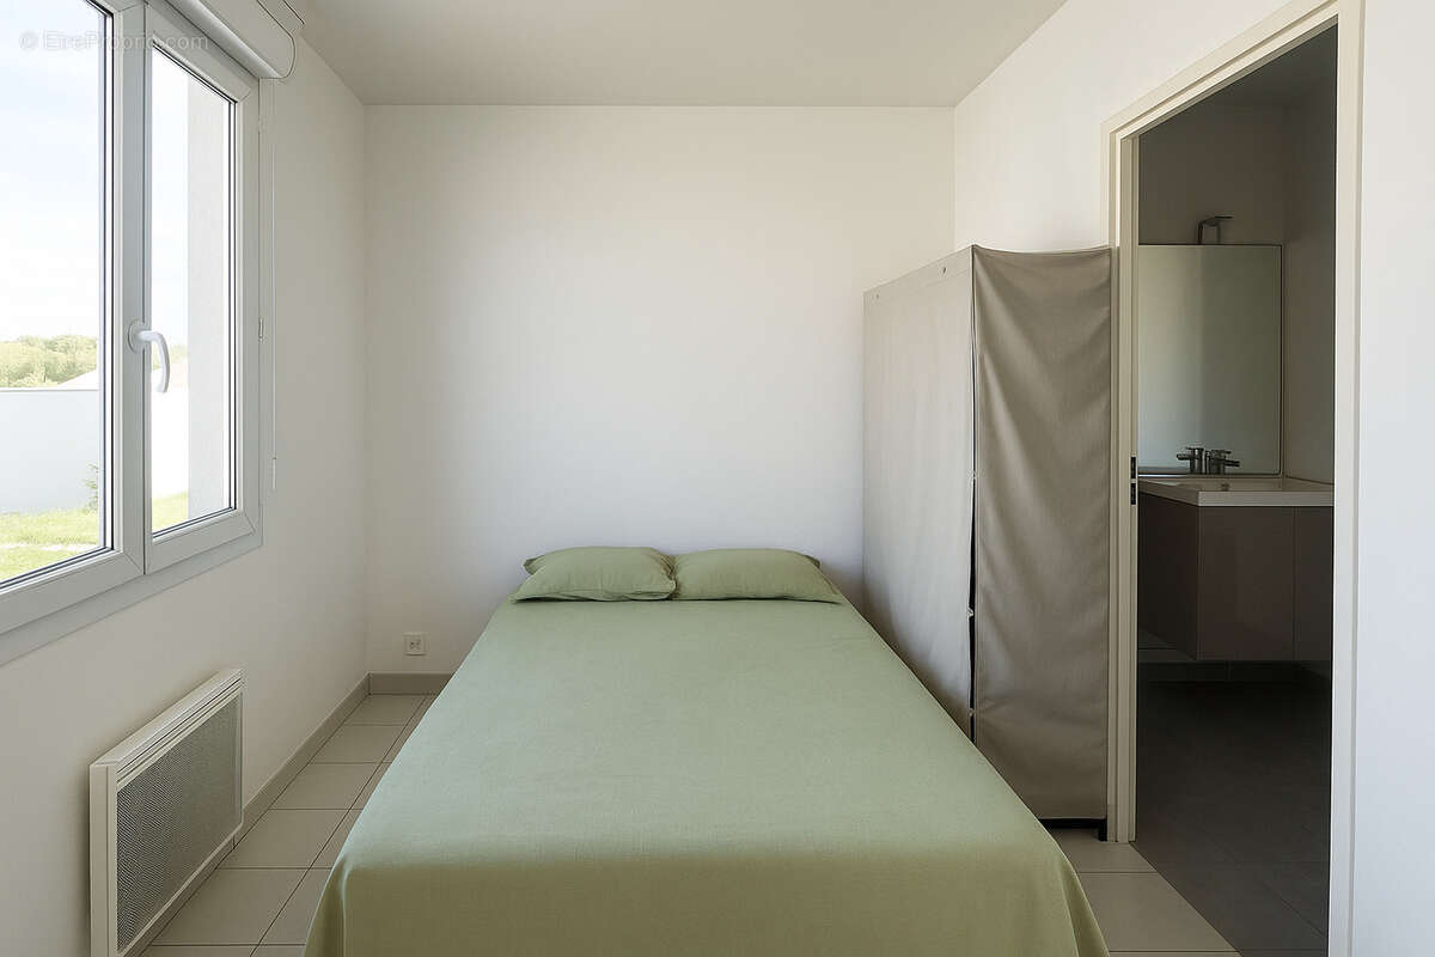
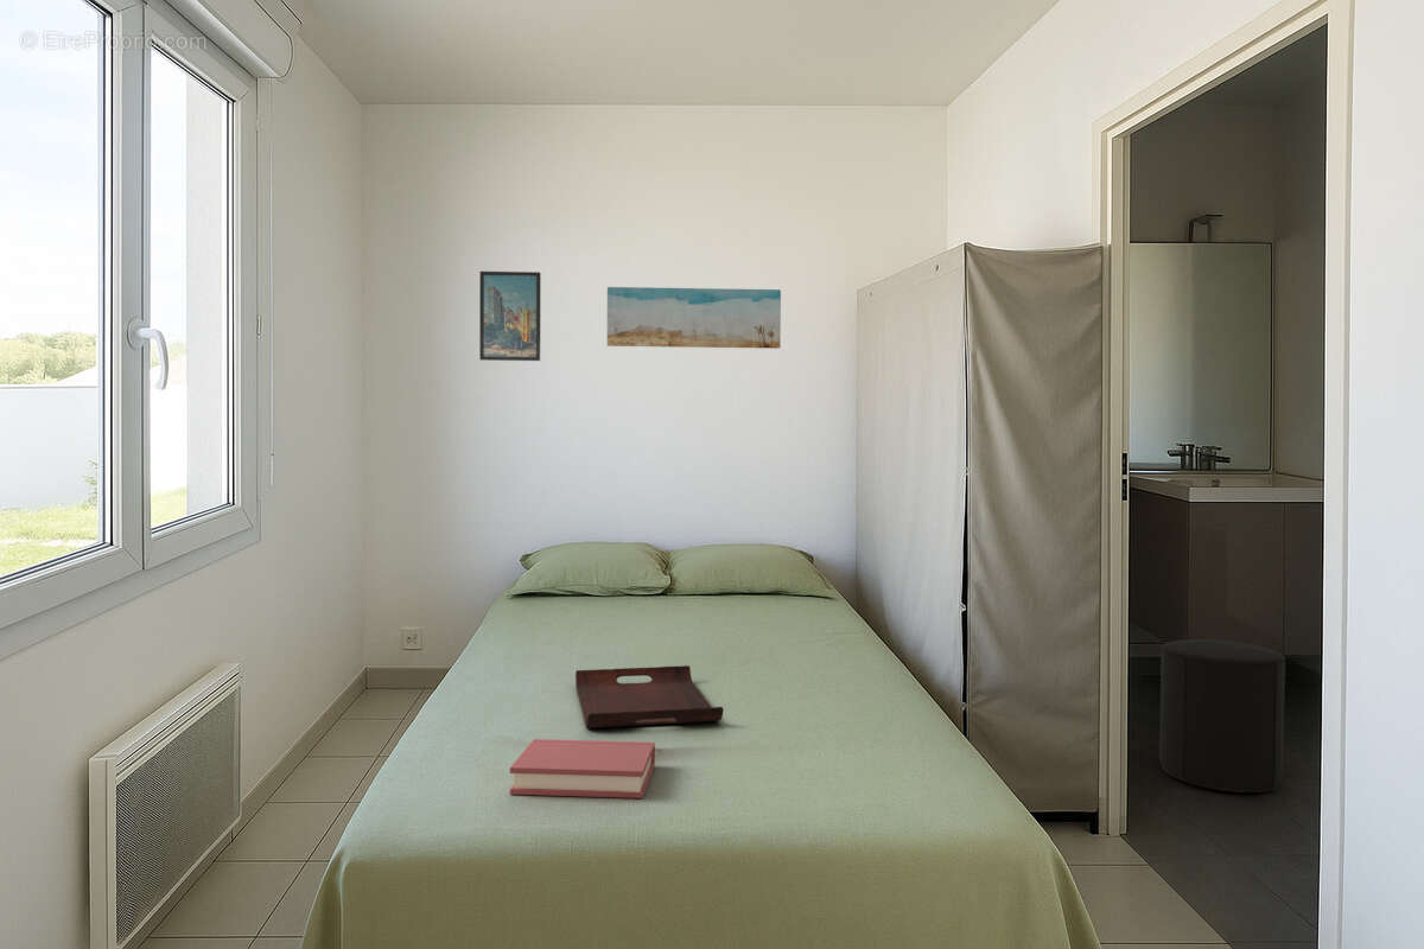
+ stool (1220, 709)
+ hardback book (585, 766)
+ serving tray (643, 695)
+ wall art (693, 318)
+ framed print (510, 316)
